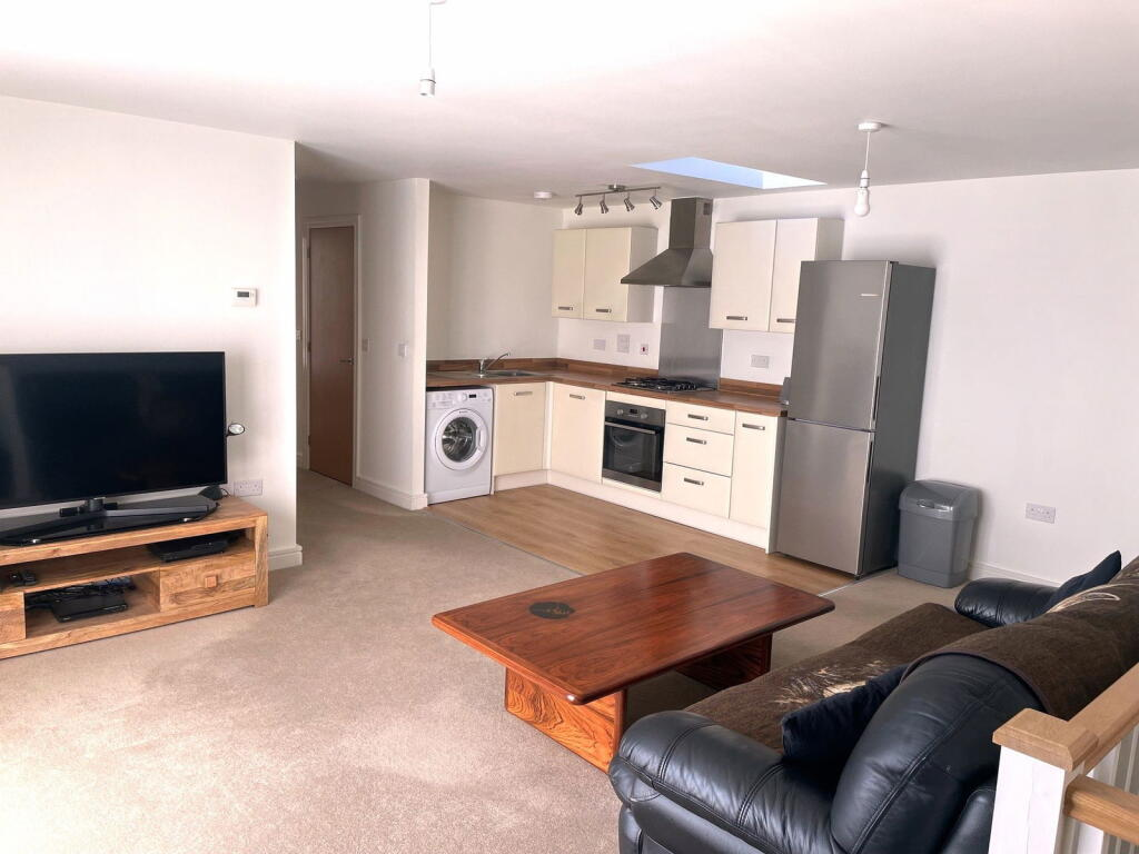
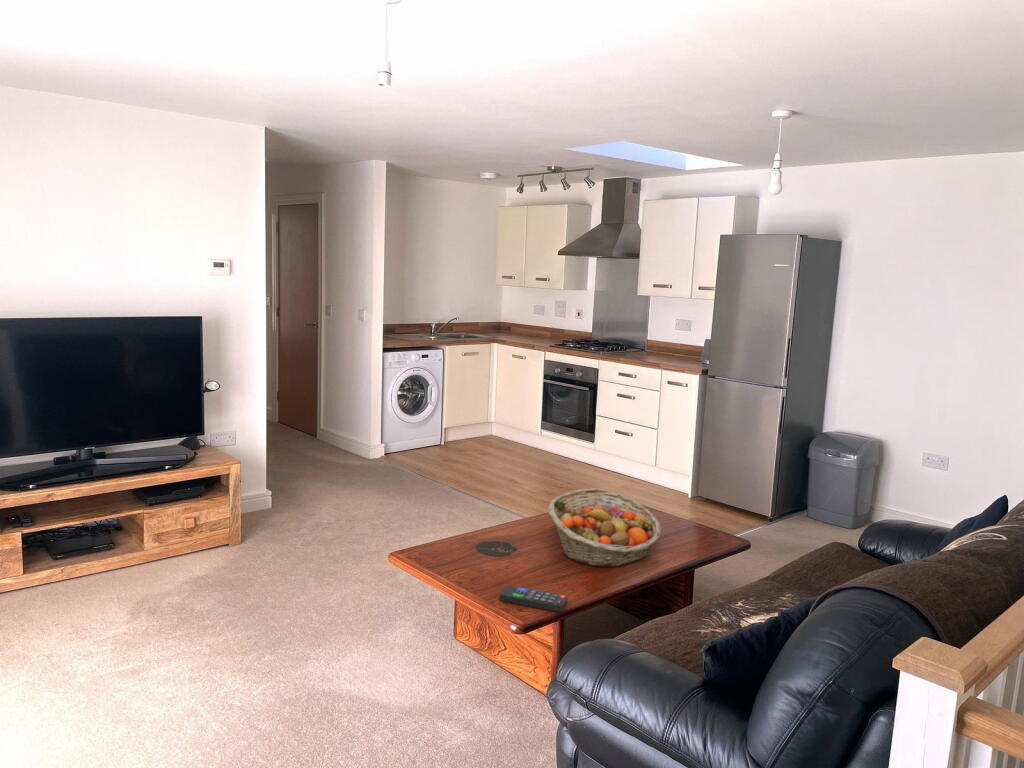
+ fruit basket (604, 526)
+ remote control (533, 597)
